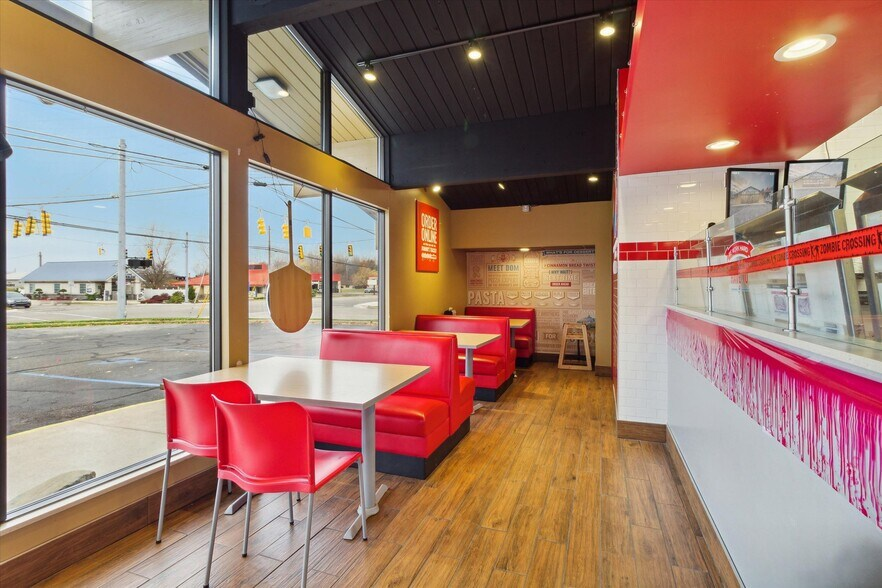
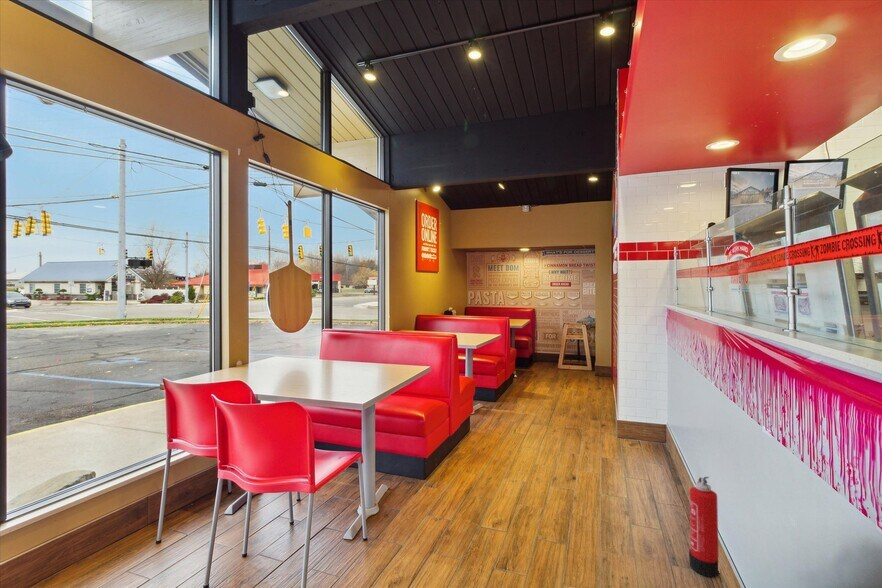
+ fire extinguisher (702, 516)
